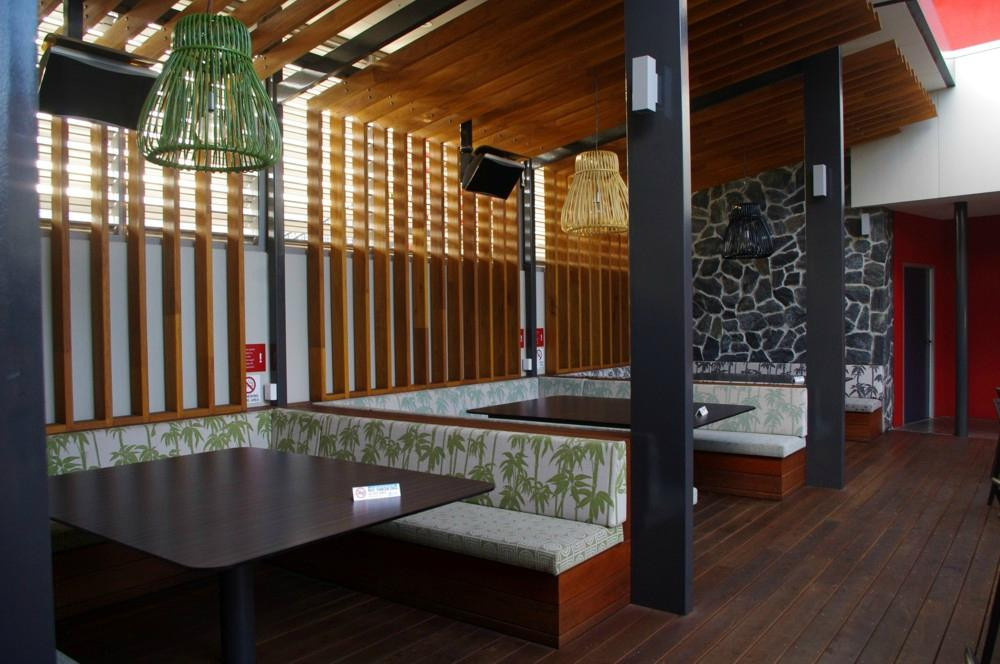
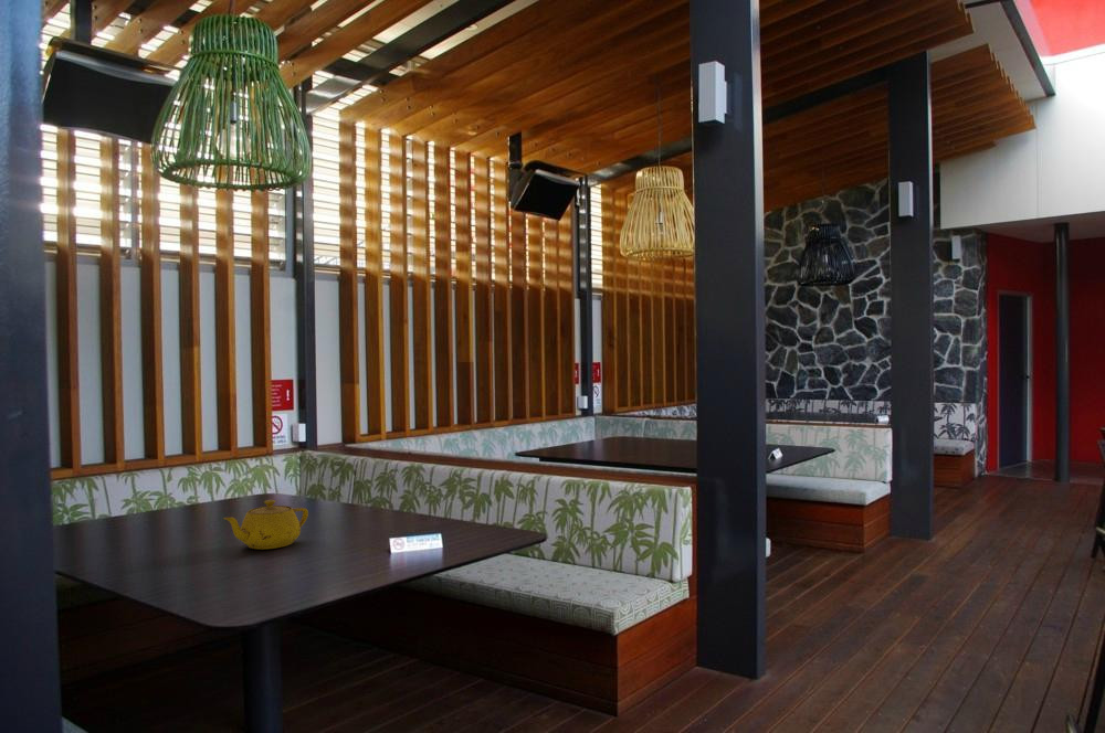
+ teapot (267, 523)
